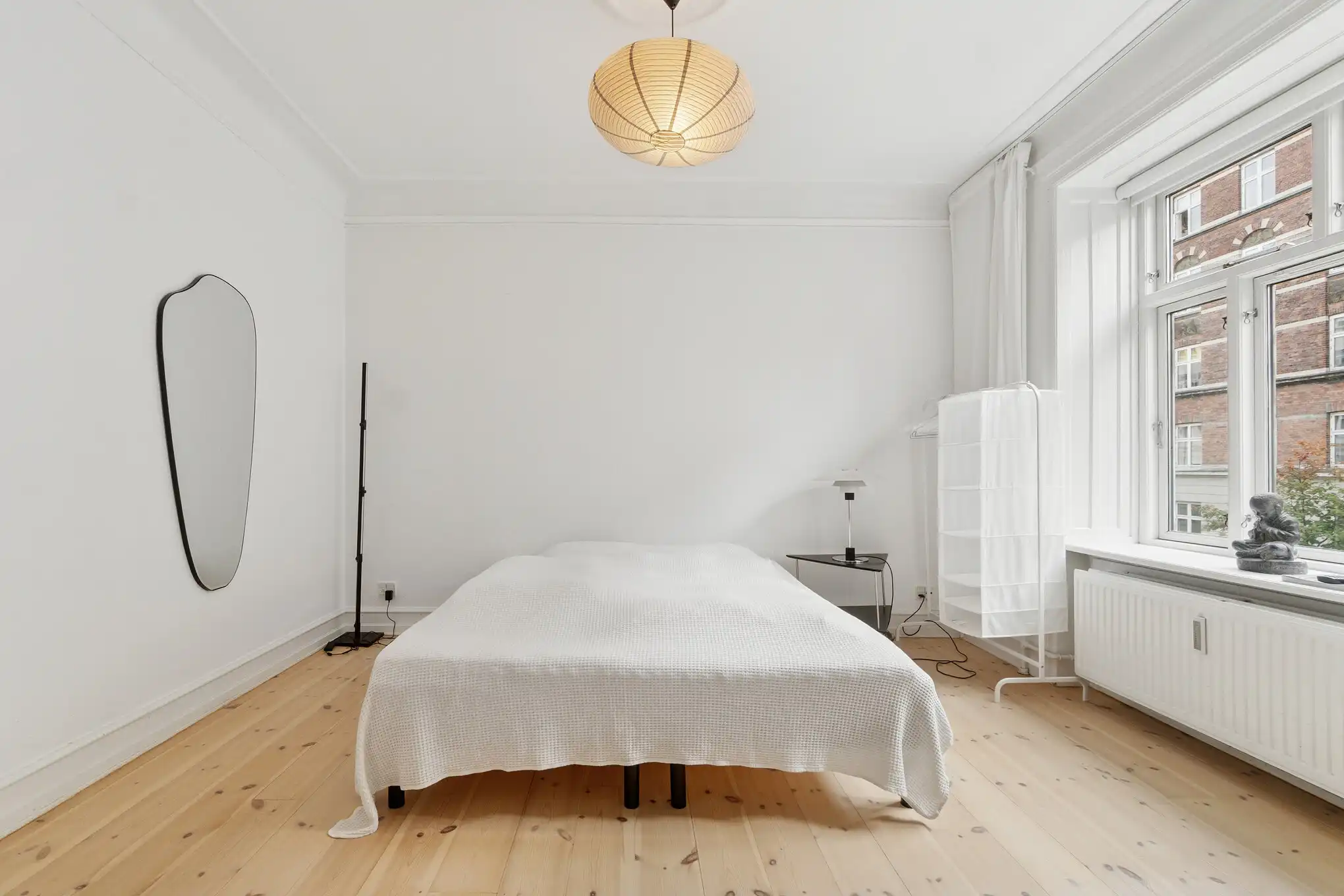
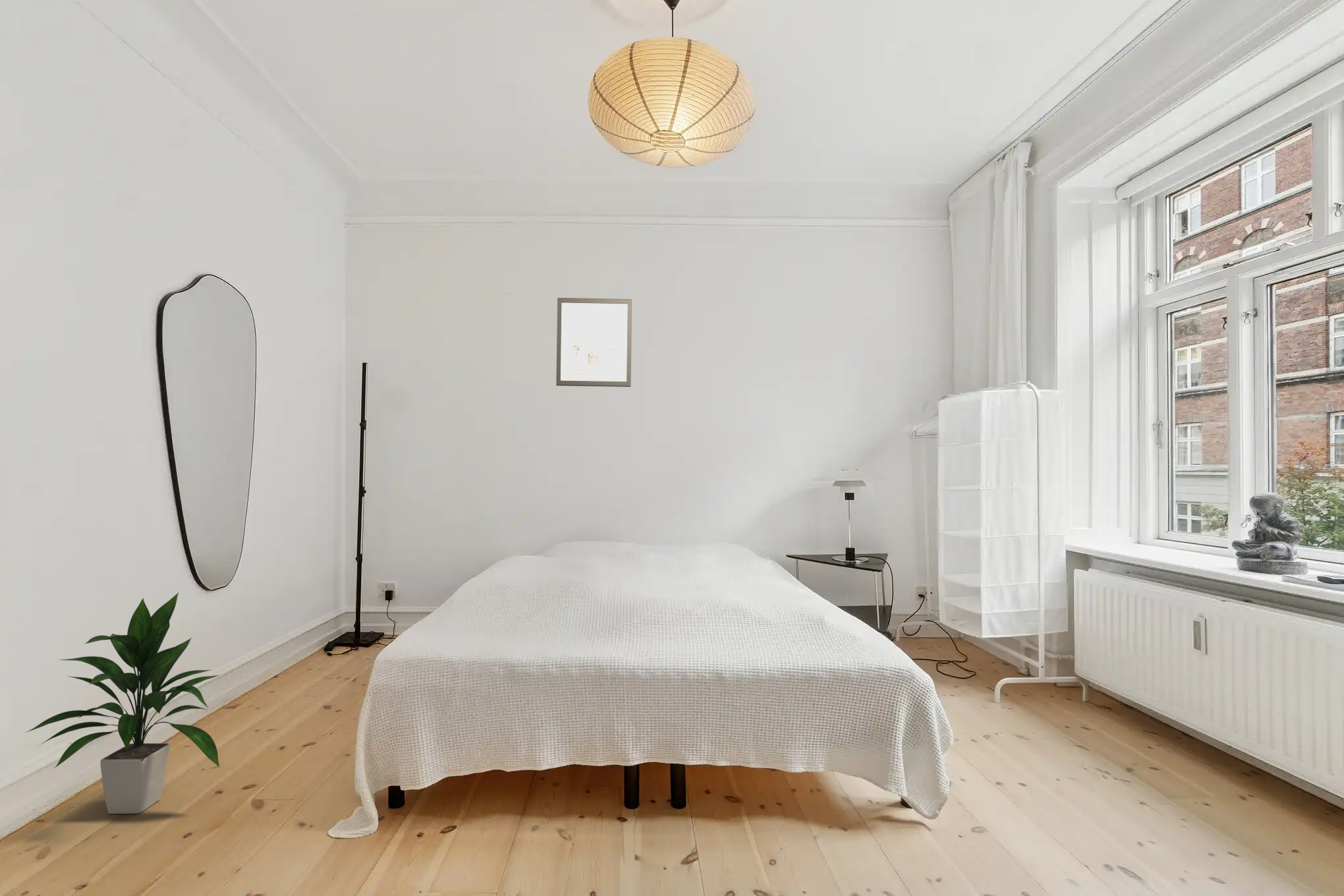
+ wall art (594, 342)
+ indoor plant (141, 704)
